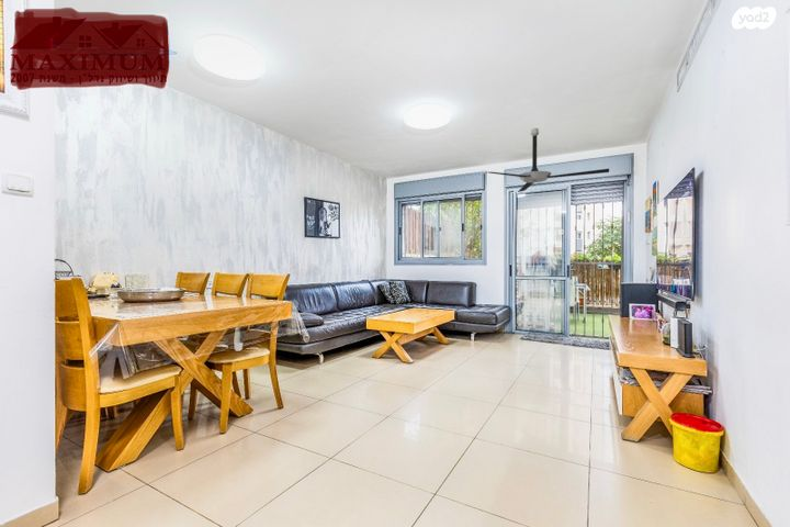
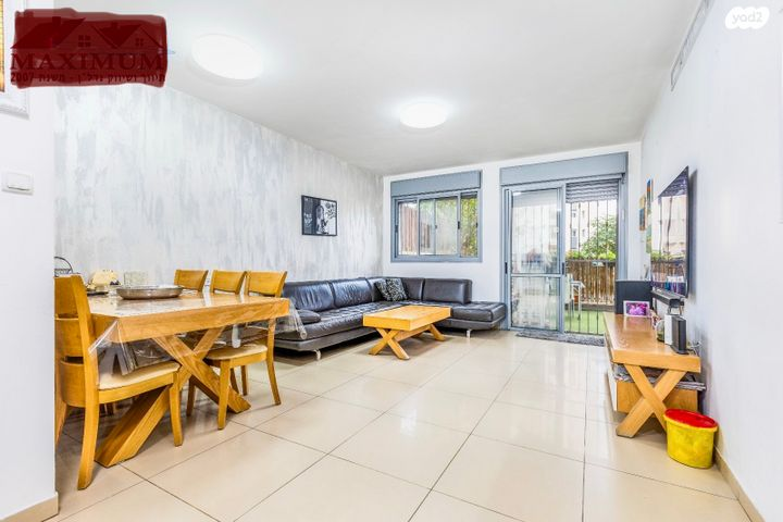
- ceiling fan (535, 155)
